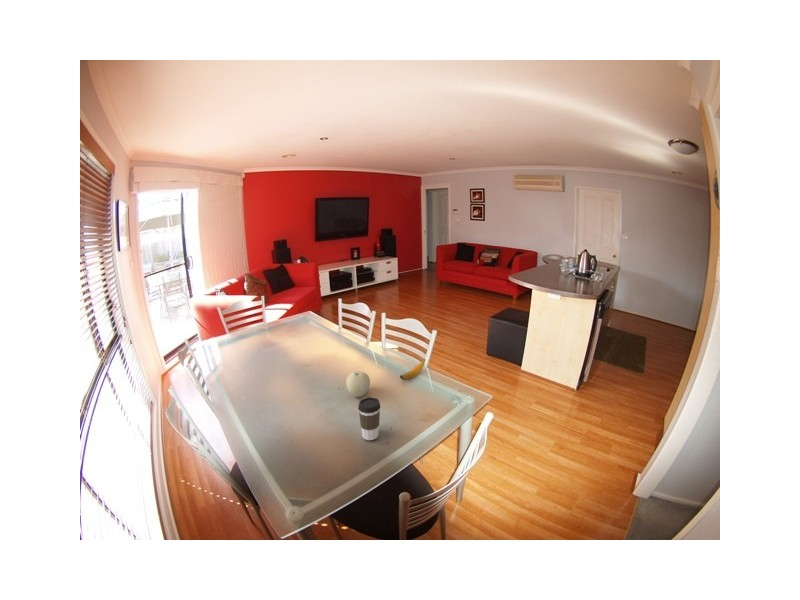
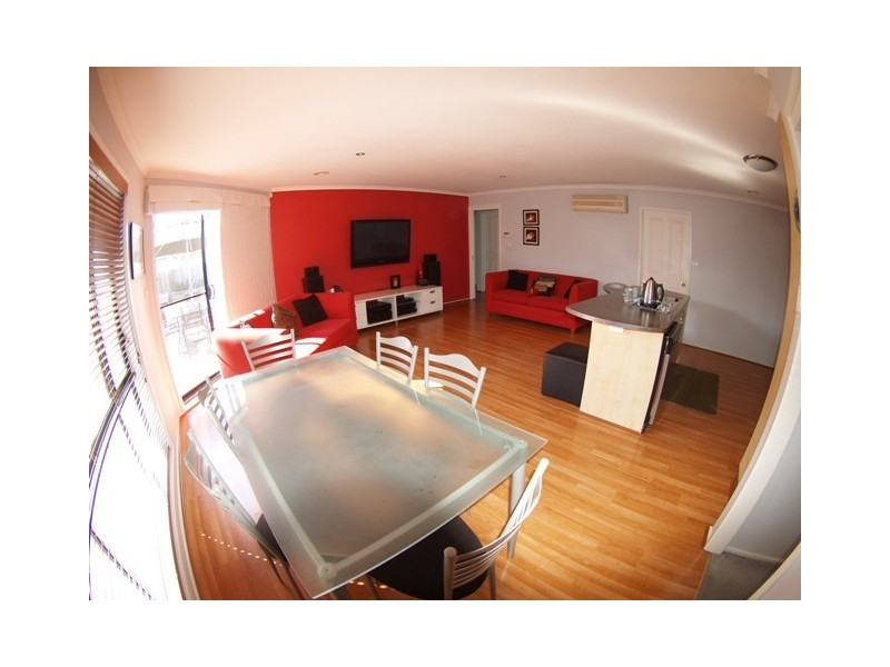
- banana (413, 370)
- coffee cup (369, 418)
- fruit (358, 383)
